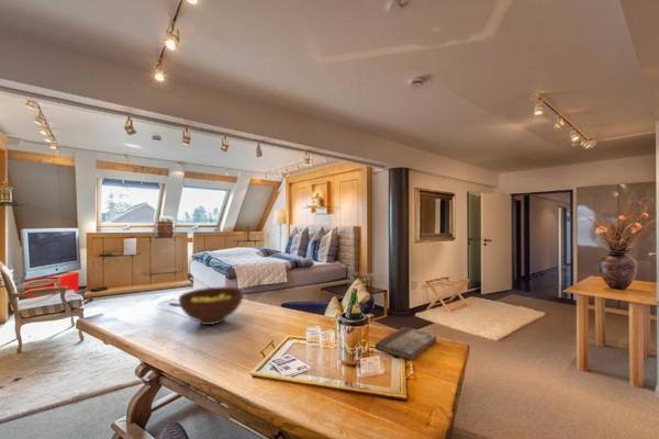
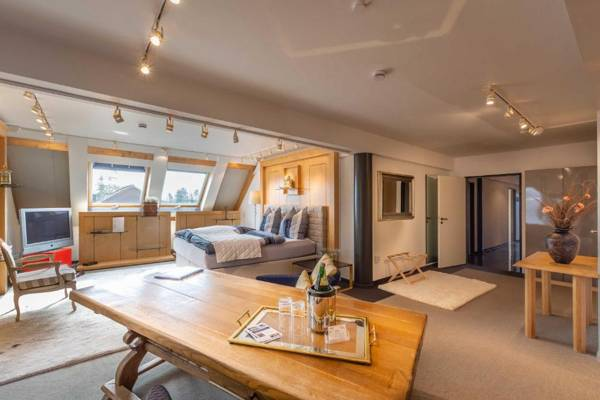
- fruit bowl (212, 307)
- book (406, 341)
